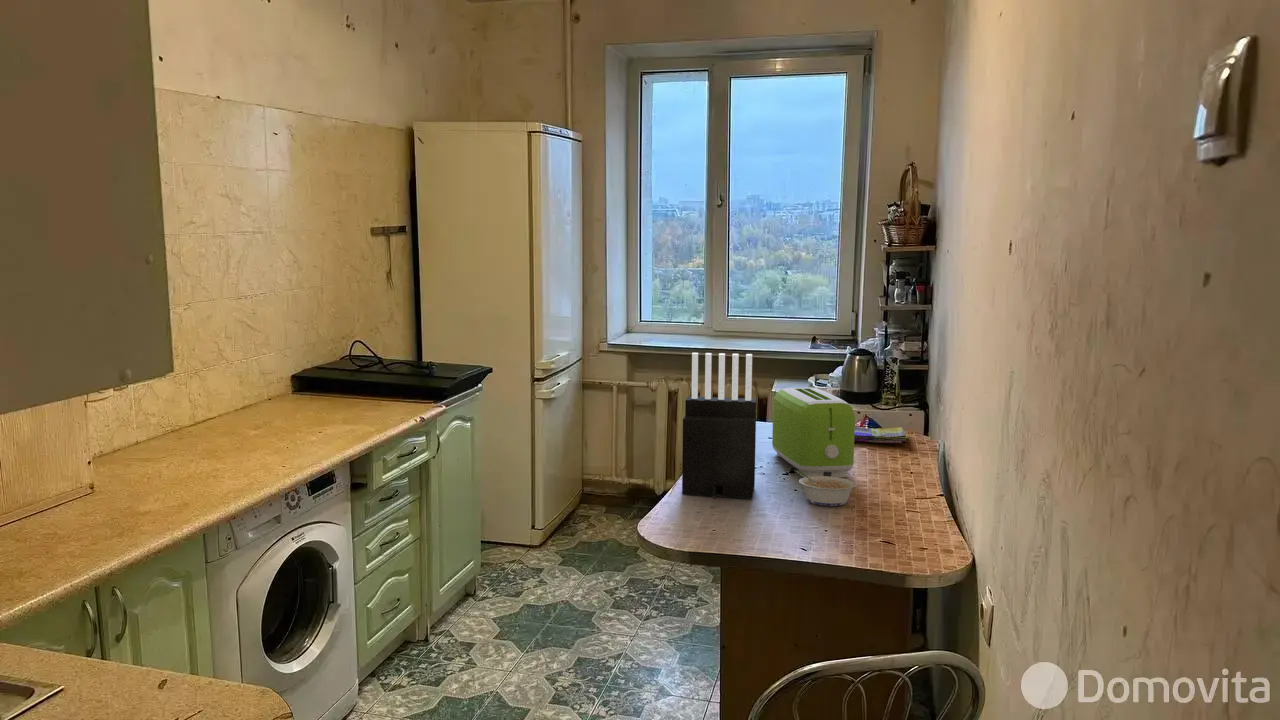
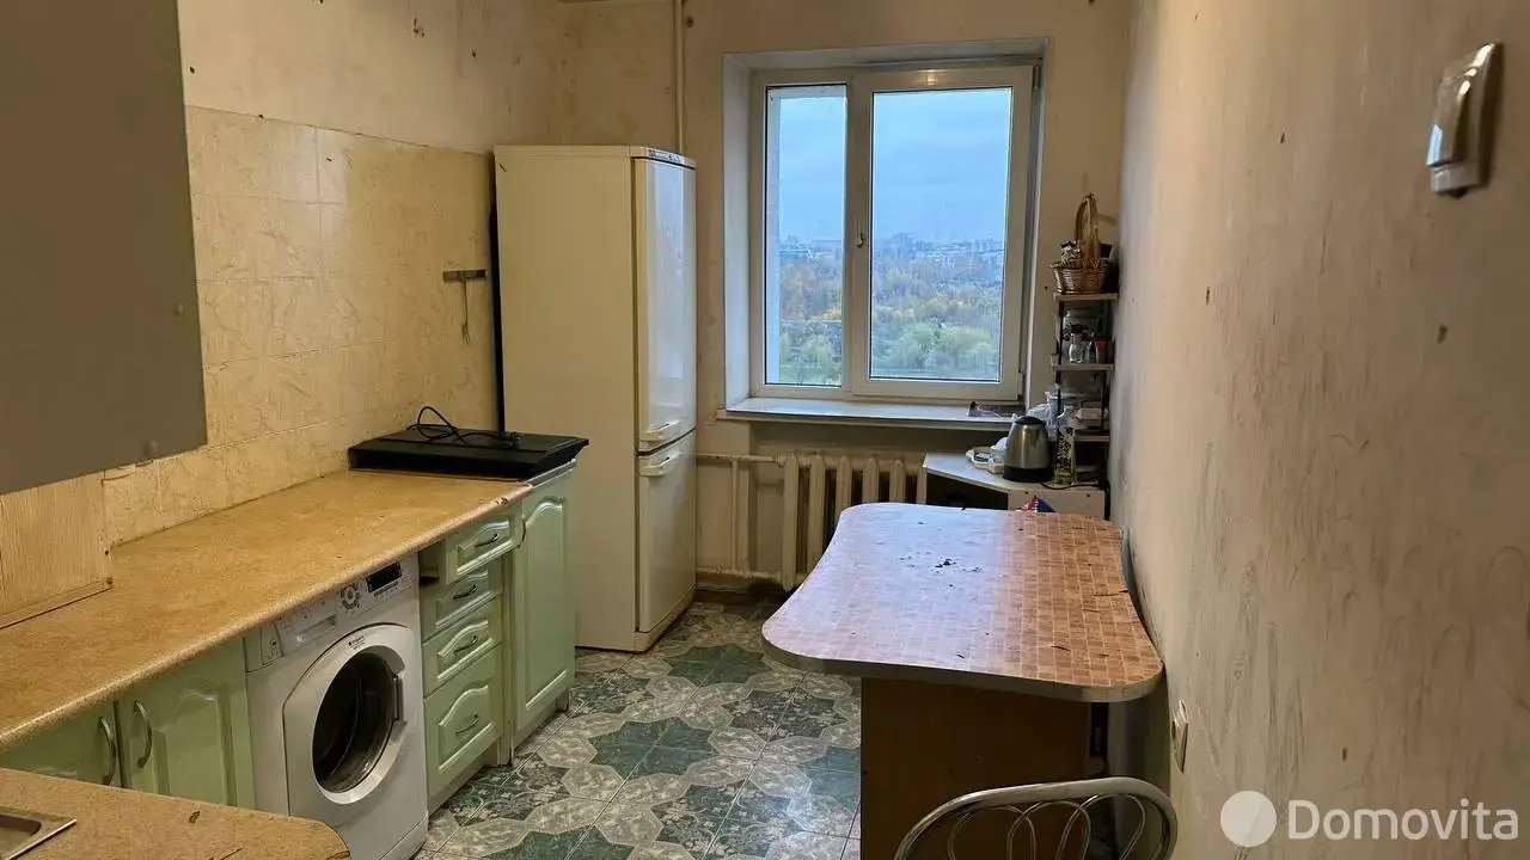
- toaster (811, 429)
- dish towel (867, 433)
- knife block (719, 424)
- legume (824, 489)
